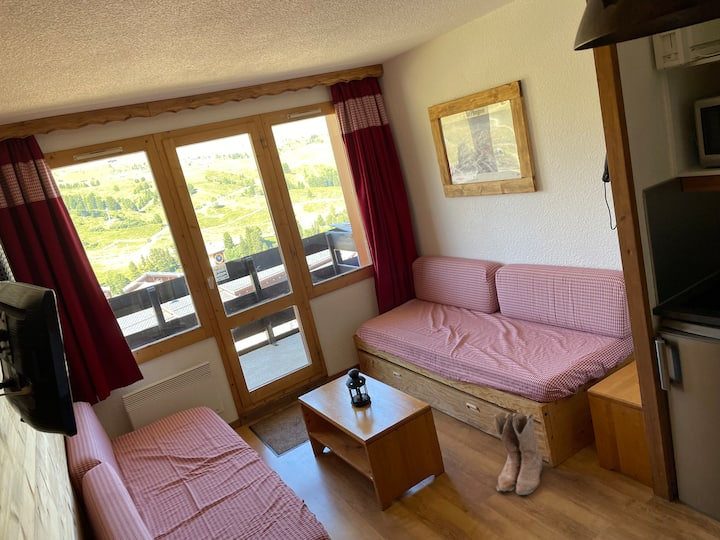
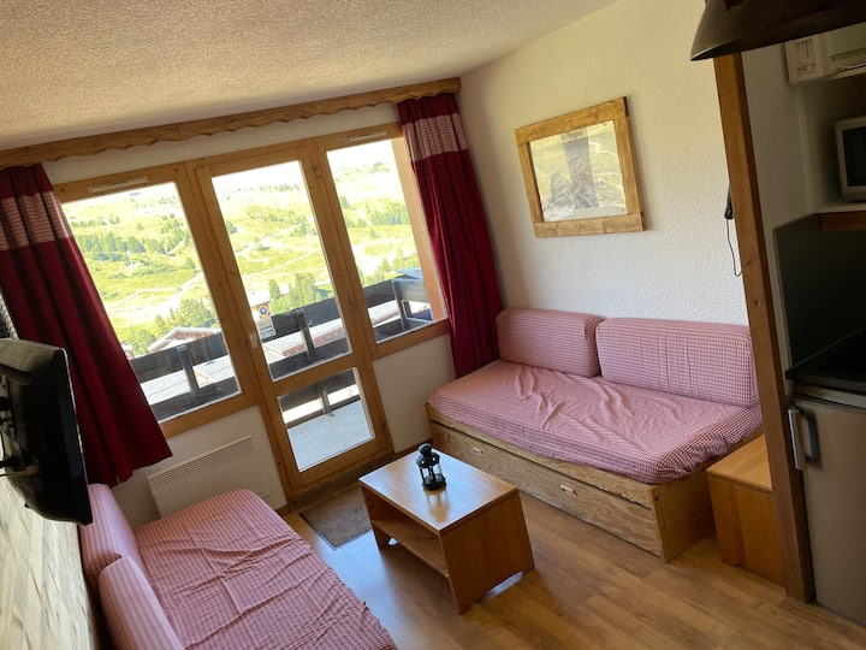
- boots (515, 448)
